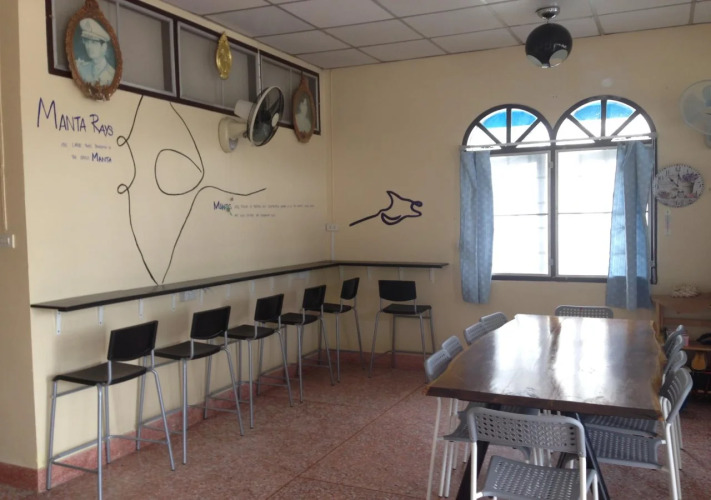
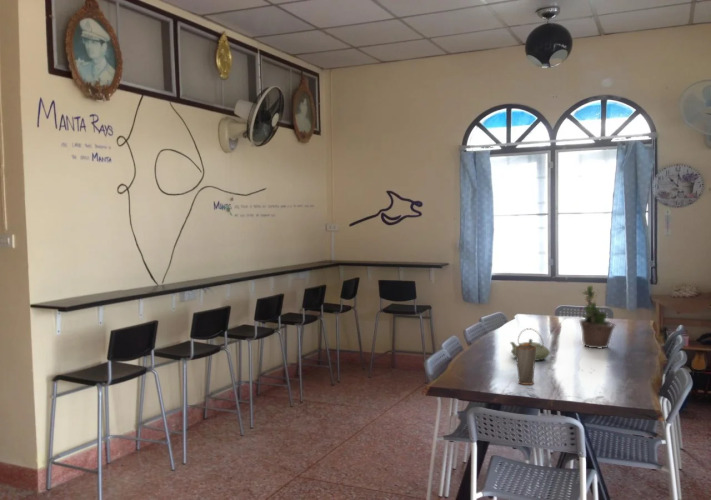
+ mug (526, 363)
+ teapot (528, 342)
+ potted plant (597, 314)
